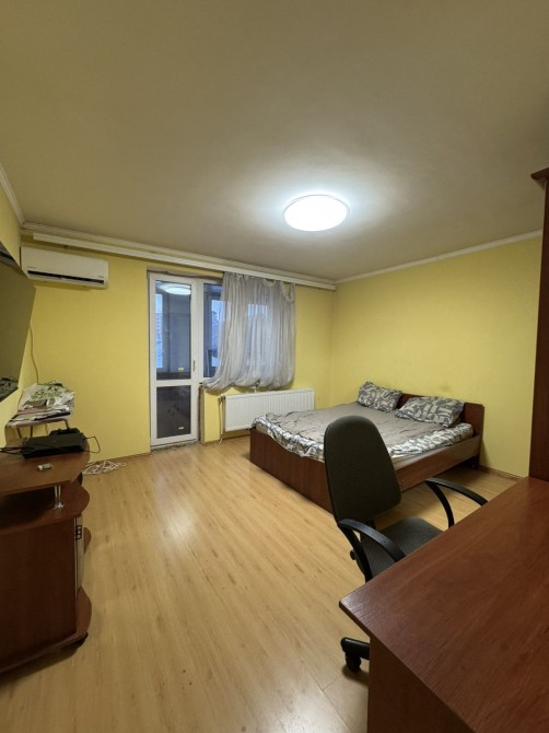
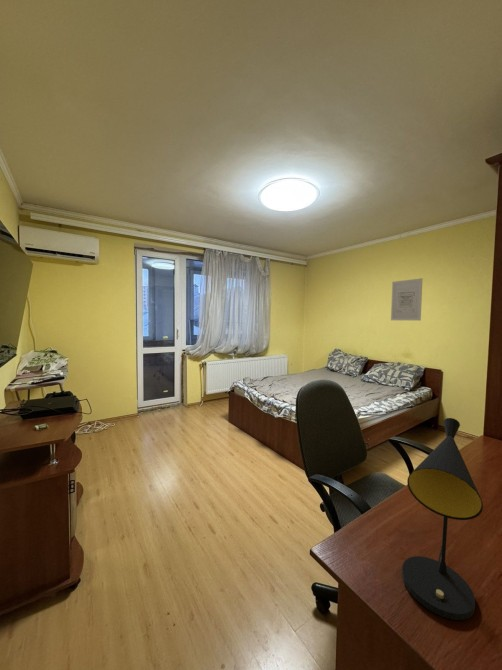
+ wall art (405, 300)
+ table lamp (440, 505)
